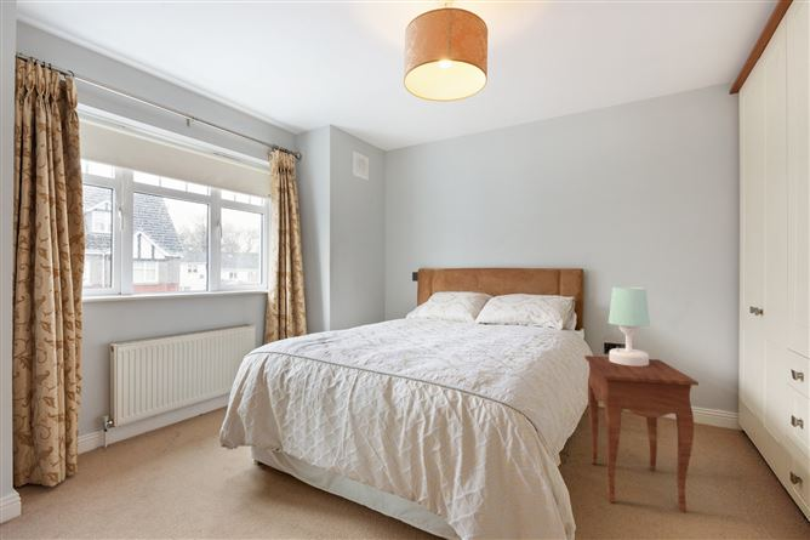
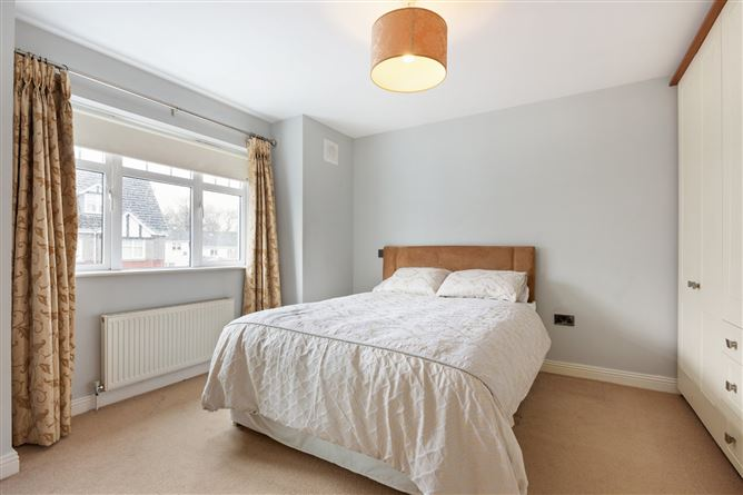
- table lamp (628, 324)
- side table (637, 414)
